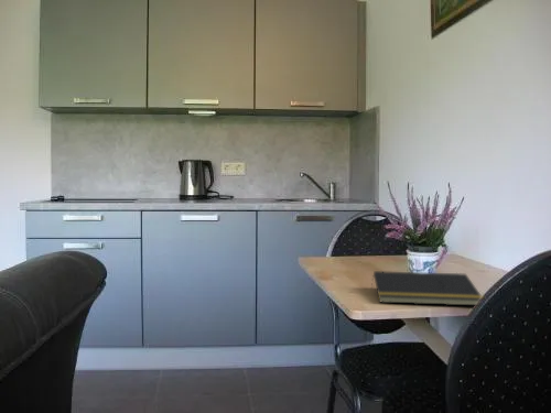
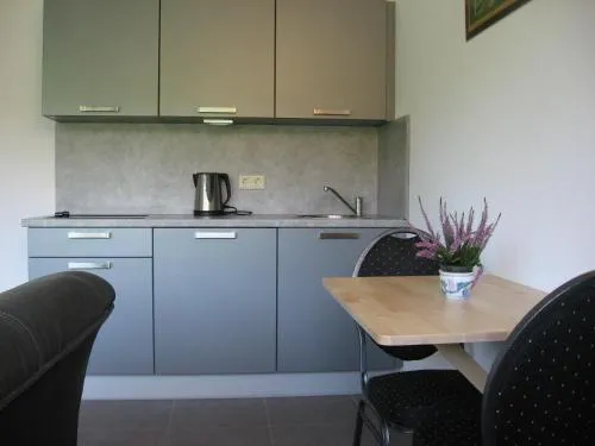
- notepad (424, 286)
